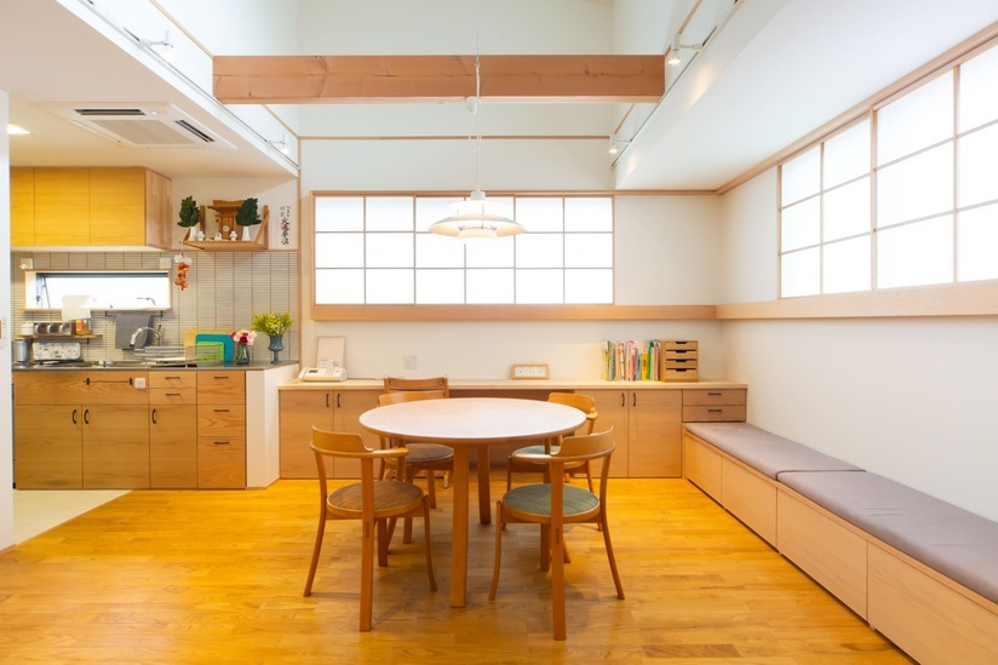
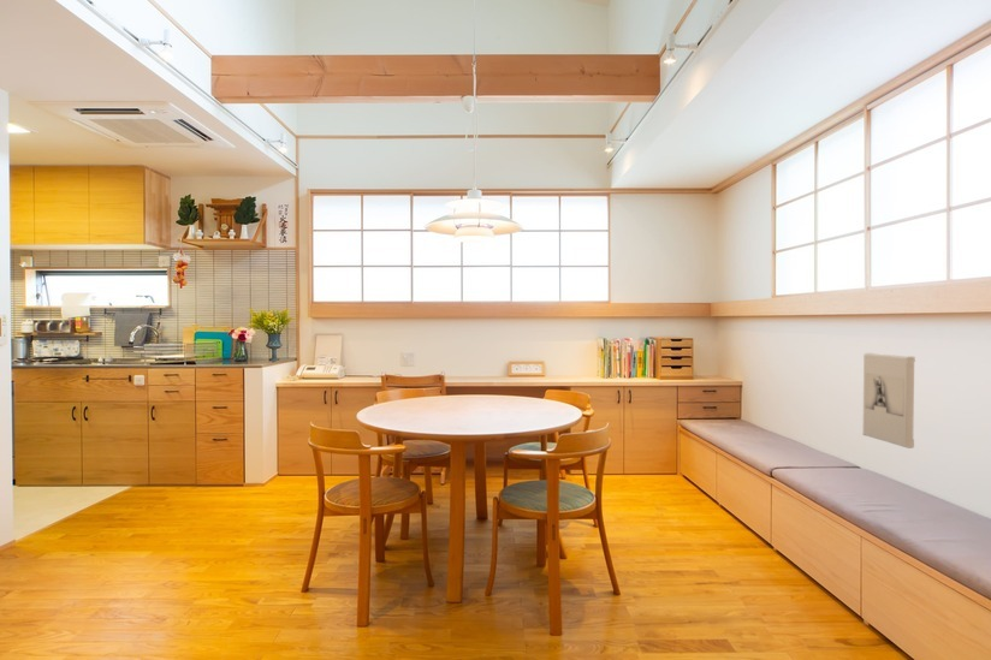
+ wall sculpture (886, 398)
